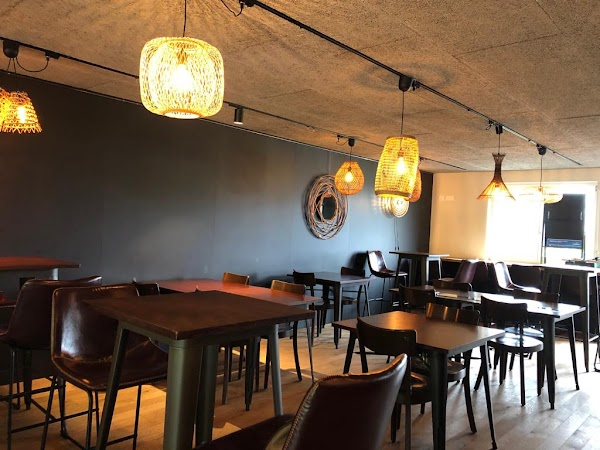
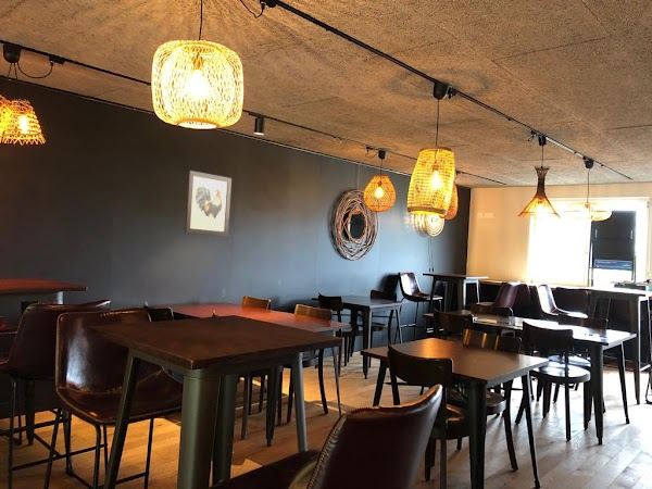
+ wall art (209, 204)
